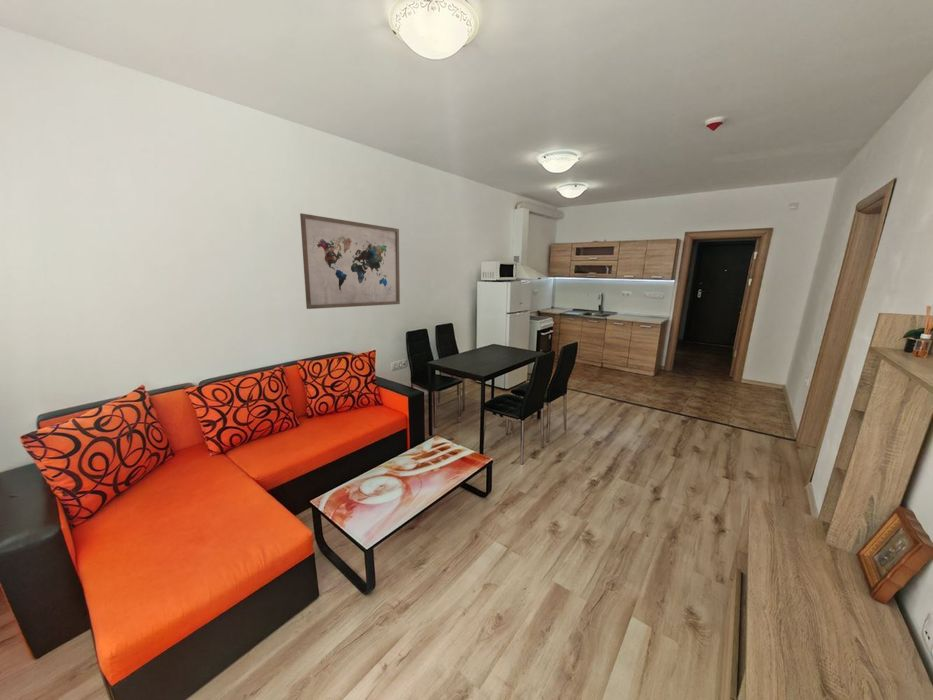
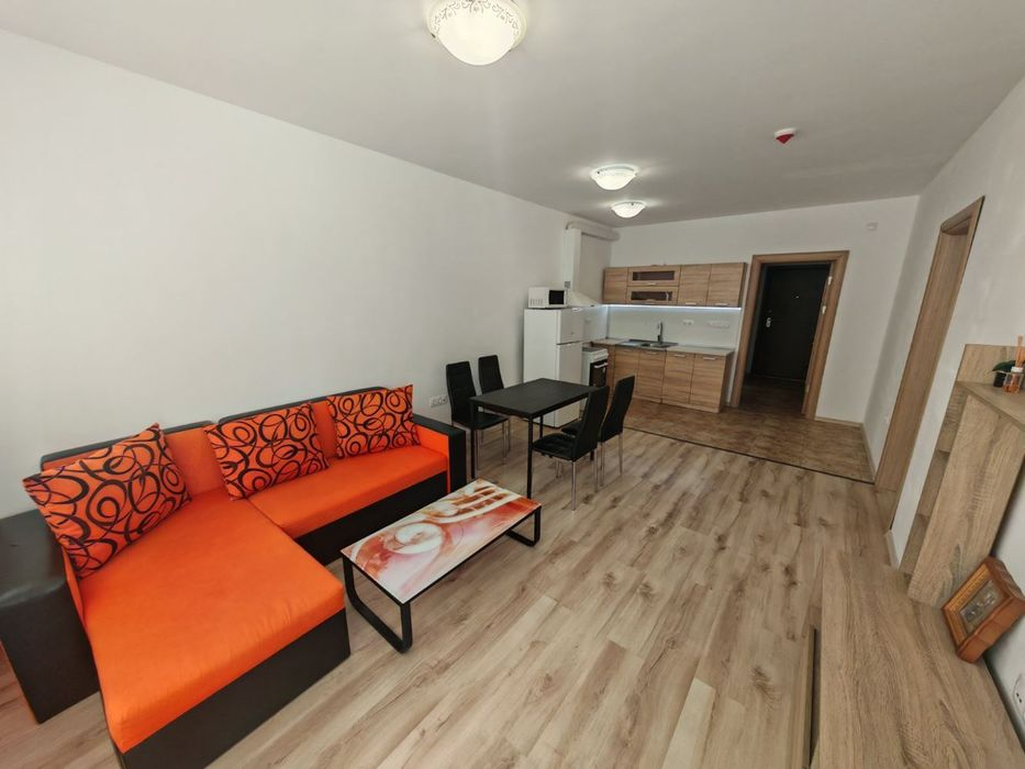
- wall art (357, 265)
